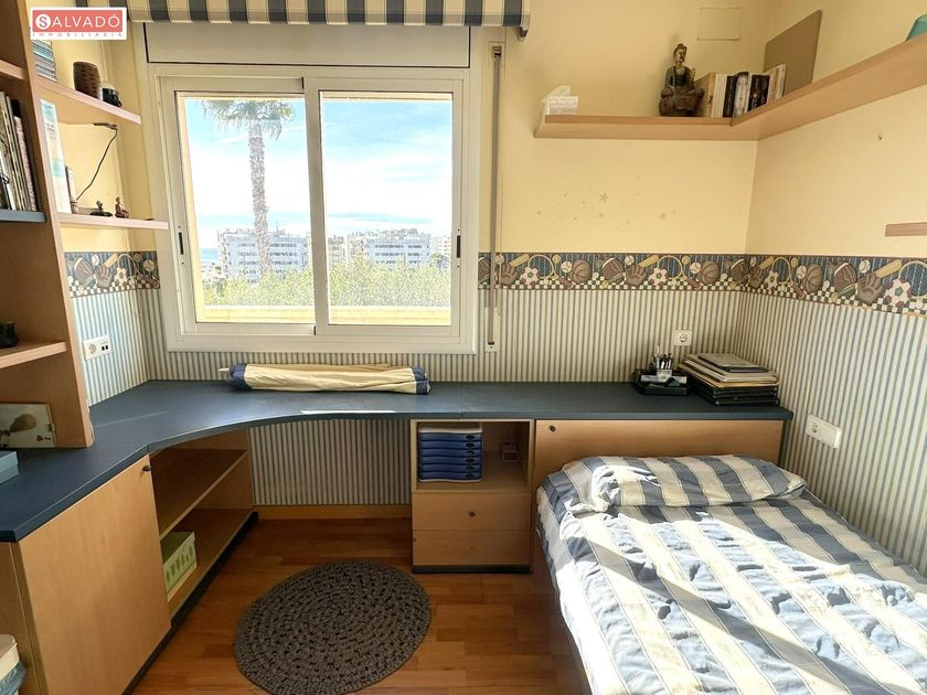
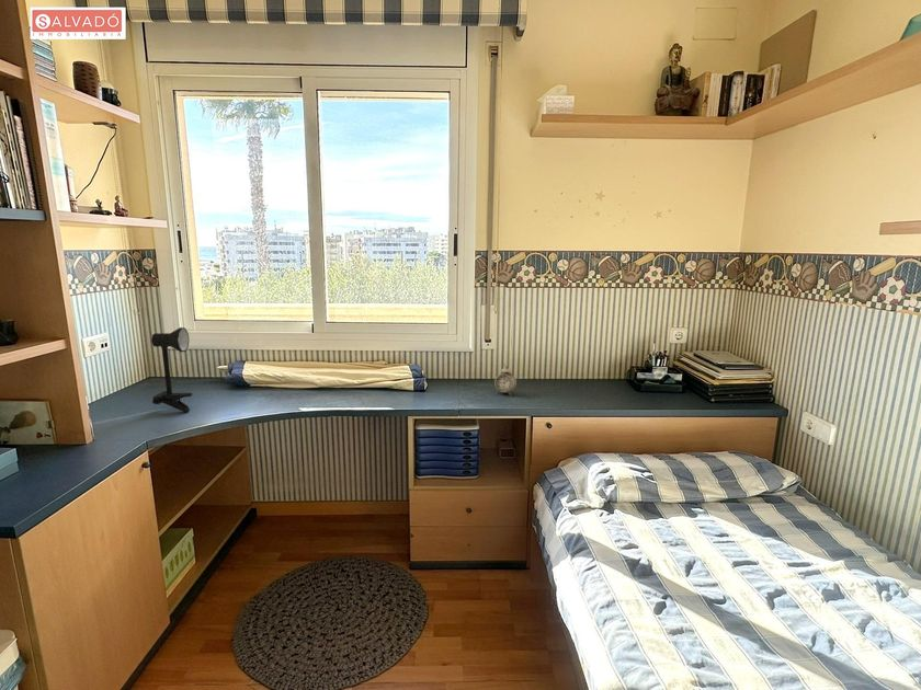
+ desk lamp (169, 370)
+ alarm clock (504, 378)
